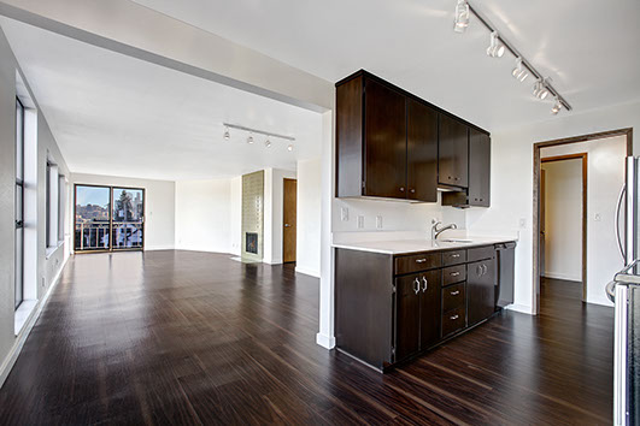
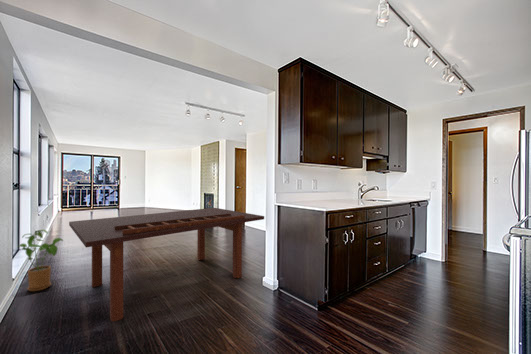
+ house plant (42, 258)
+ dining table (173, 233)
